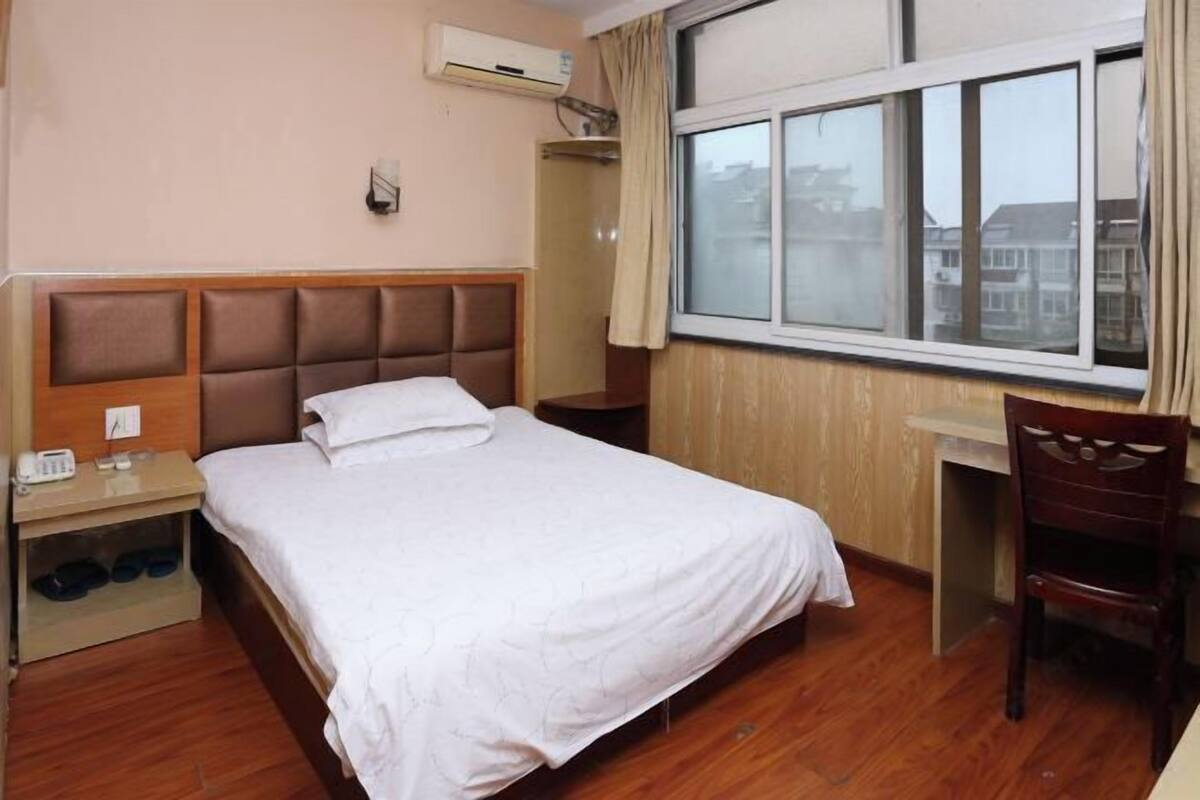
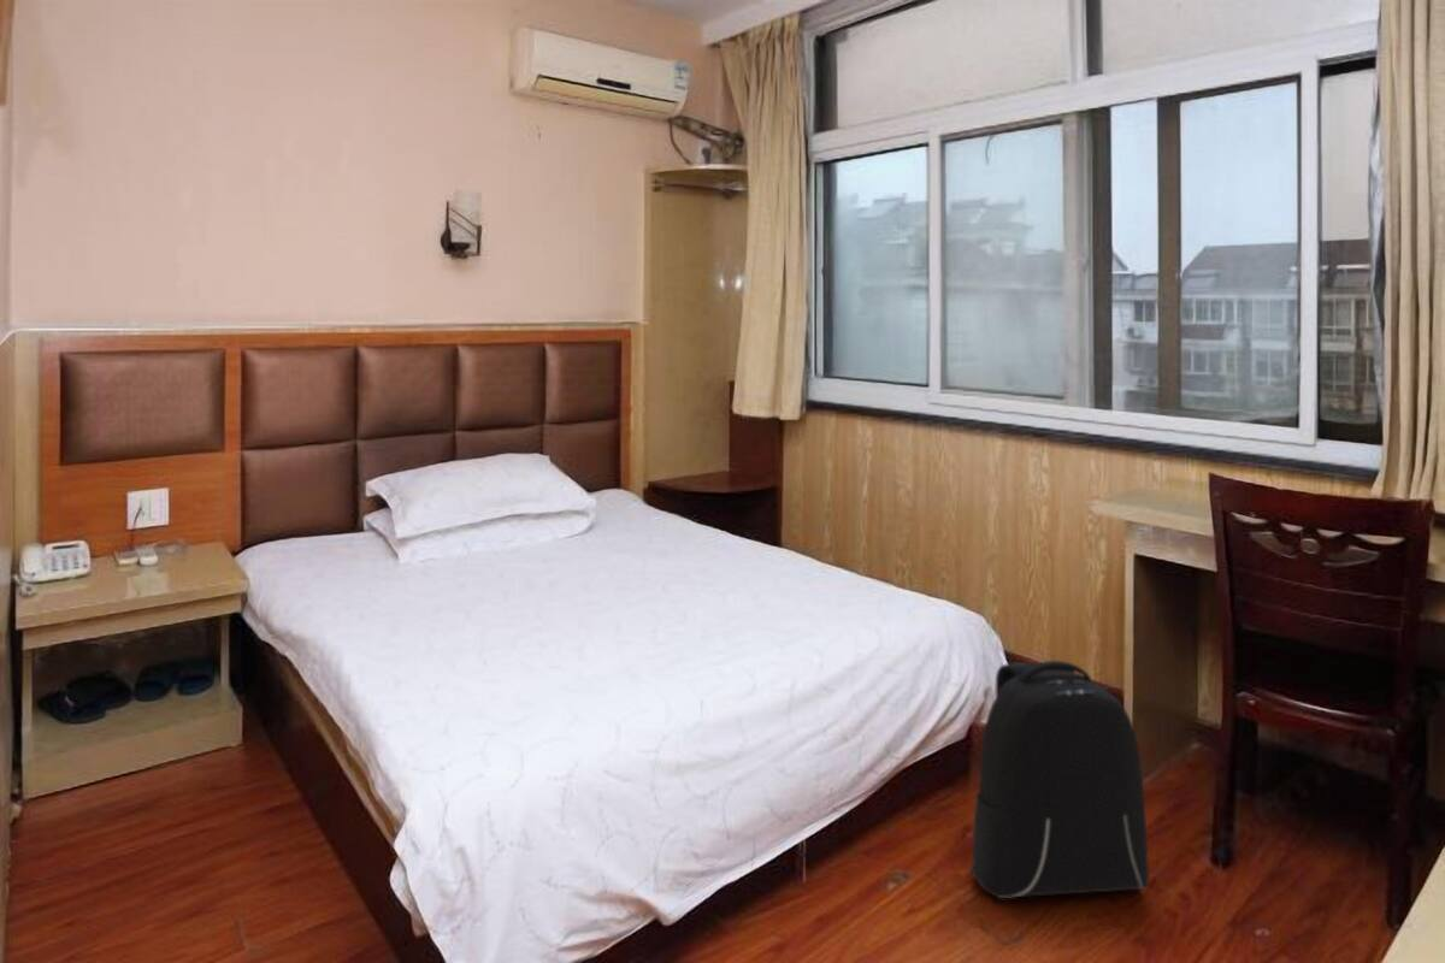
+ backpack (1049, 768)
